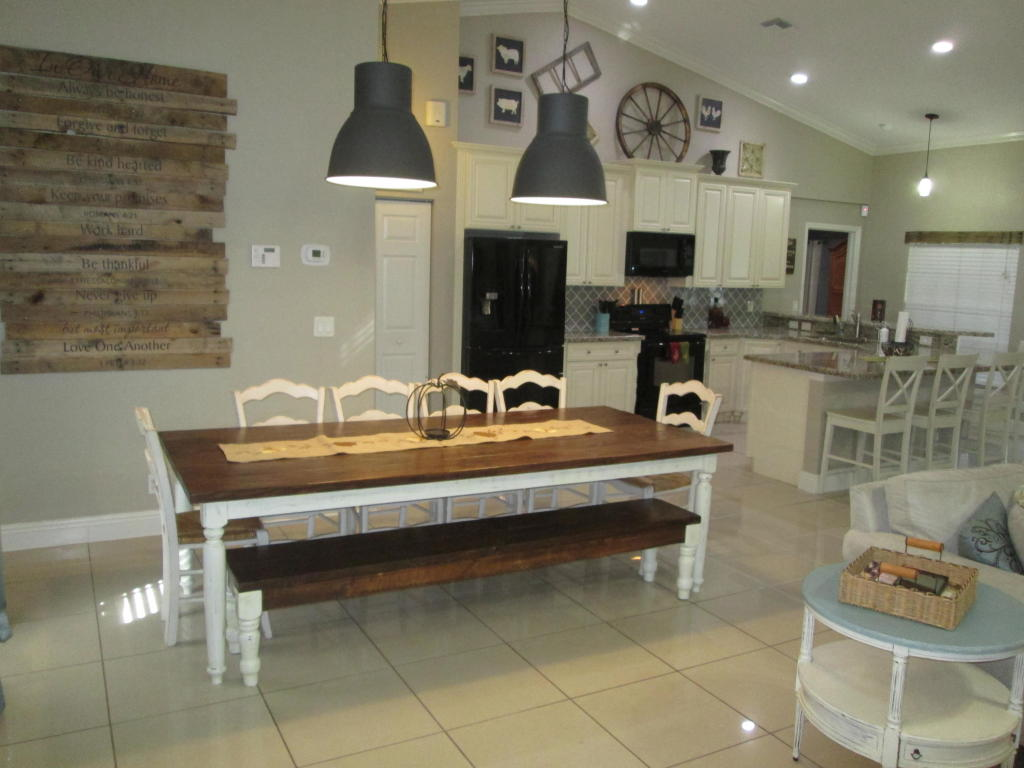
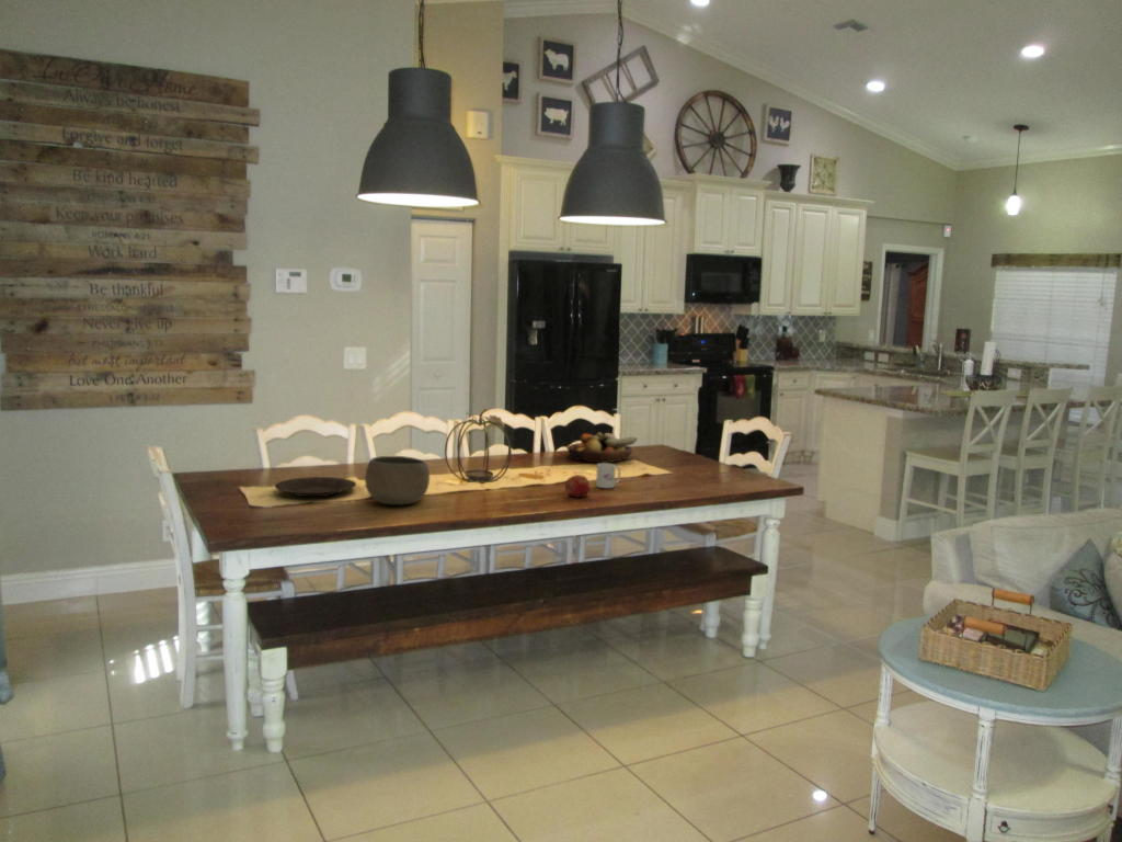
+ apple (576, 486)
+ mug (608, 475)
+ plate (316, 488)
+ fruit bowl (599, 444)
+ bowl (398, 480)
